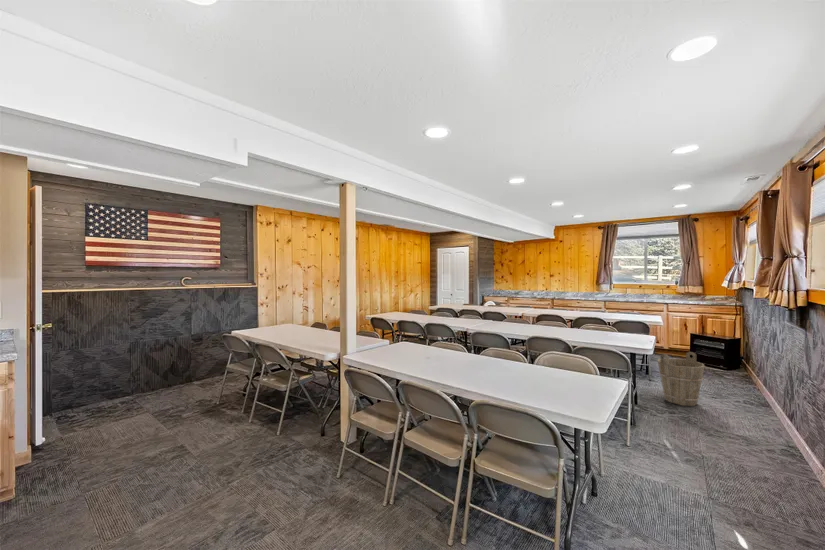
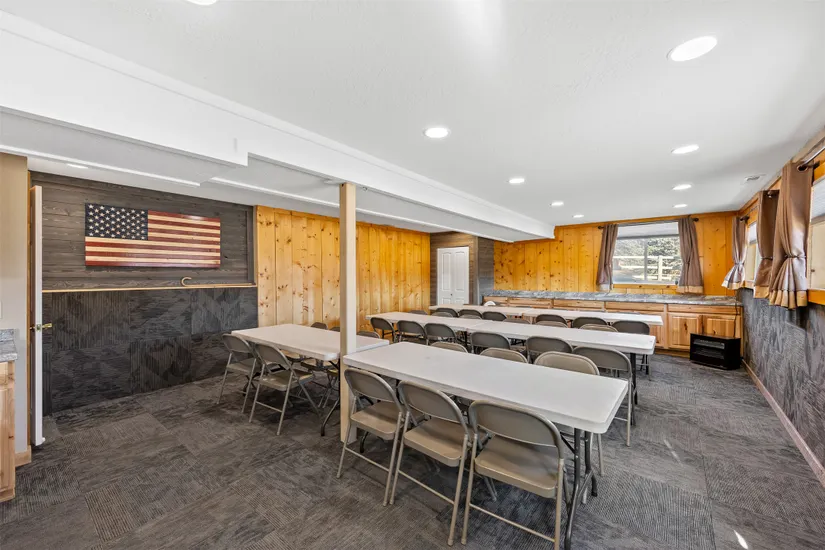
- bucket (680, 377)
